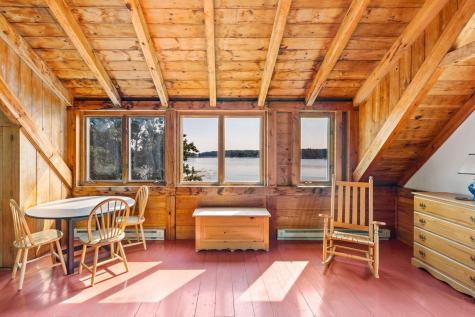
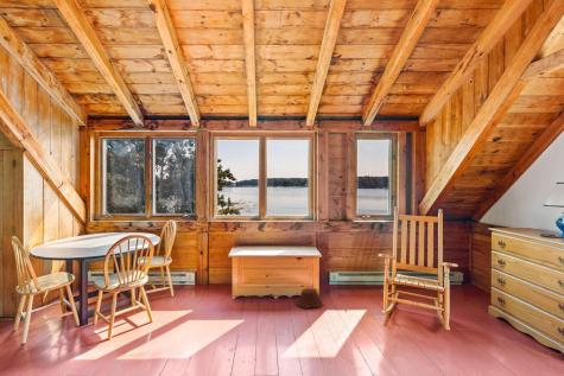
+ woven basket (309, 297)
